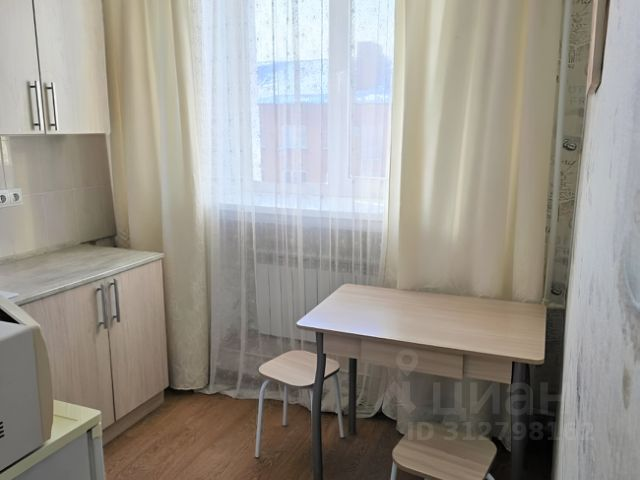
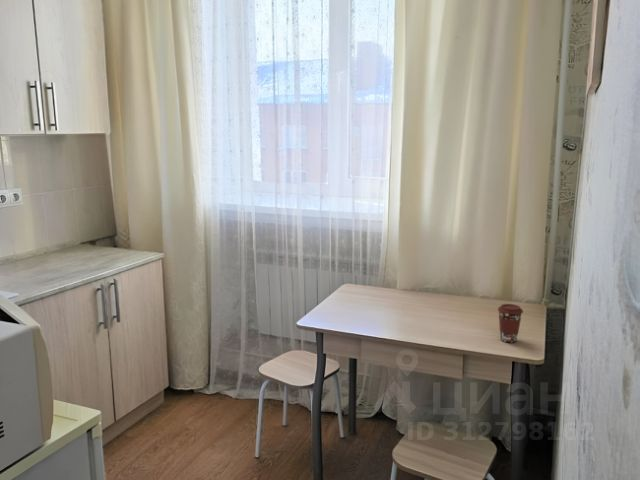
+ coffee cup (509, 323)
